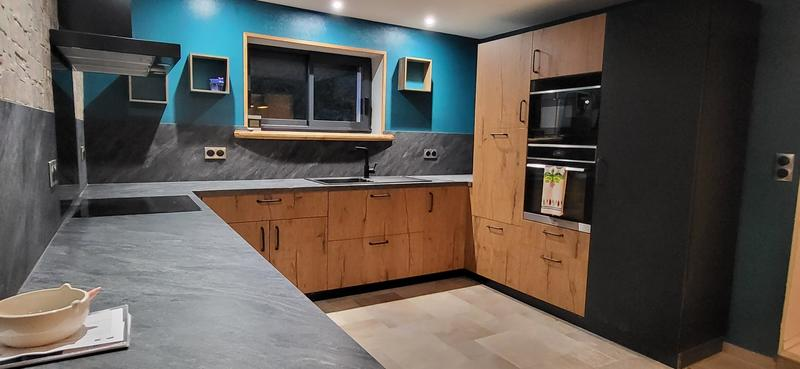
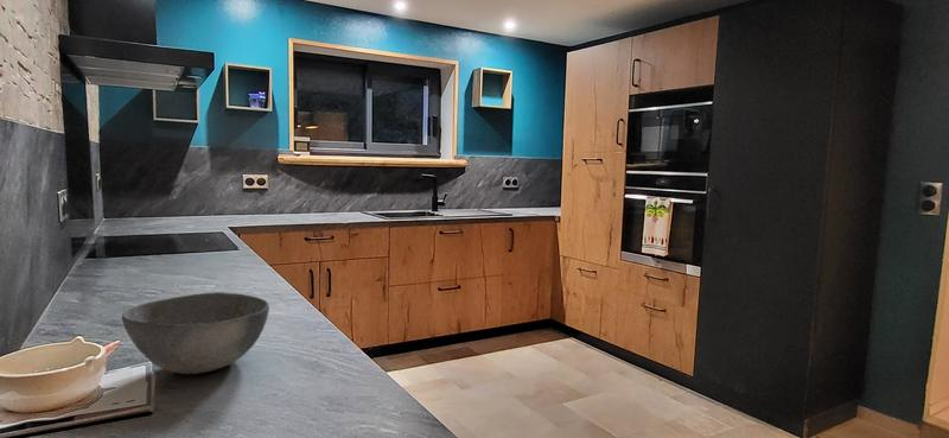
+ bowl (200, 336)
